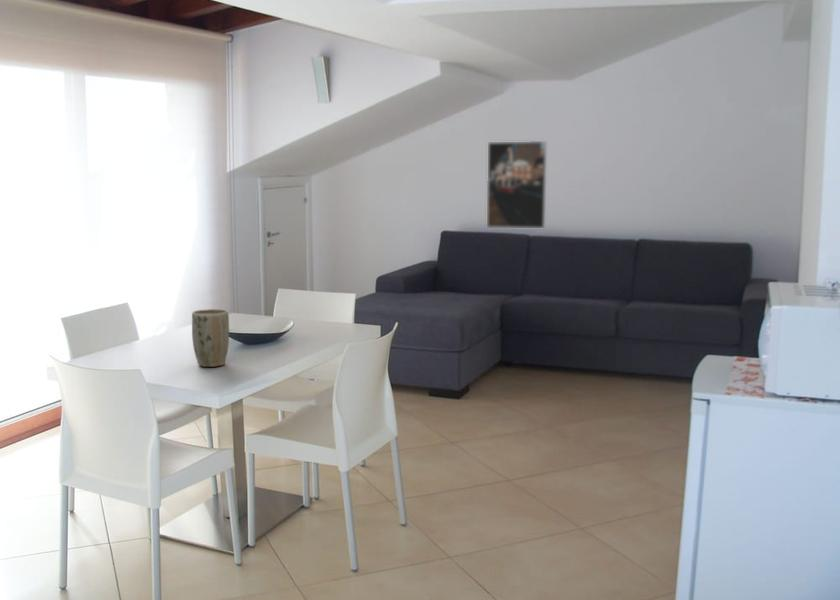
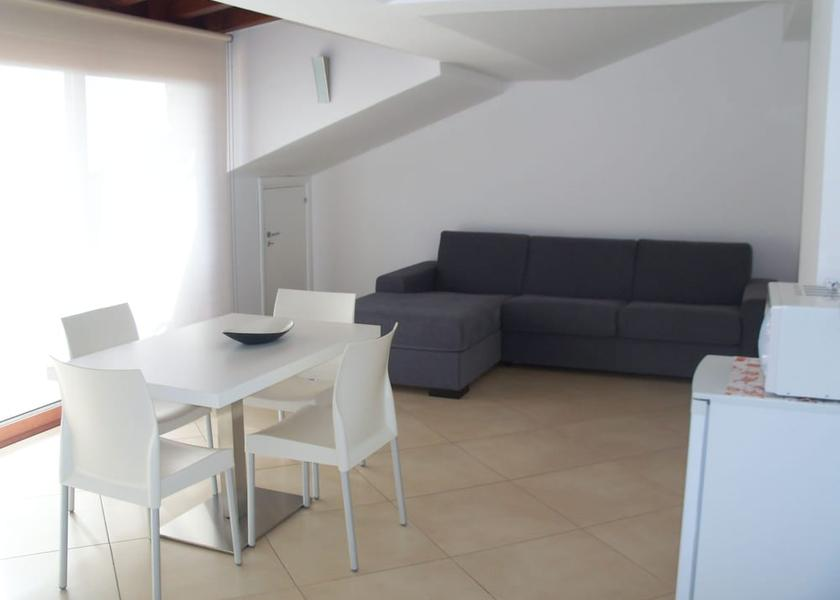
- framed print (516, 185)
- plant pot (210, 338)
